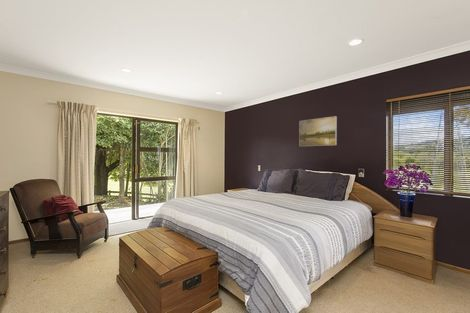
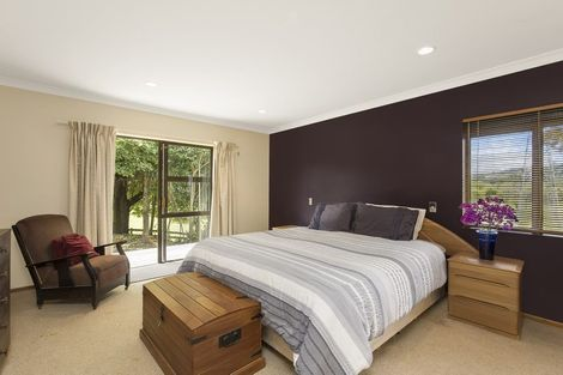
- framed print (316, 132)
